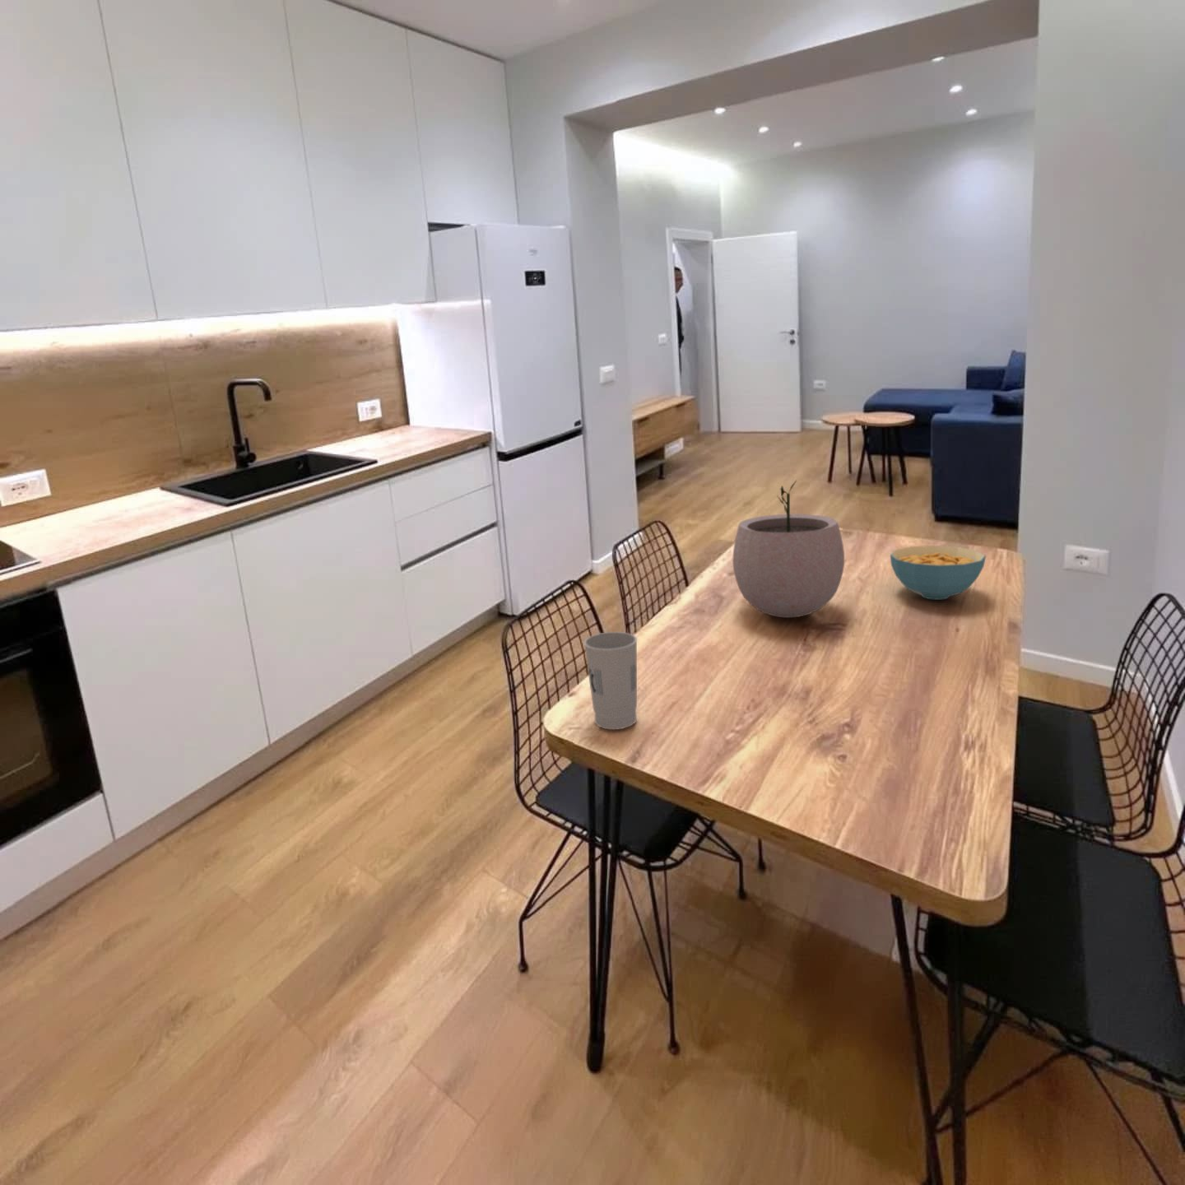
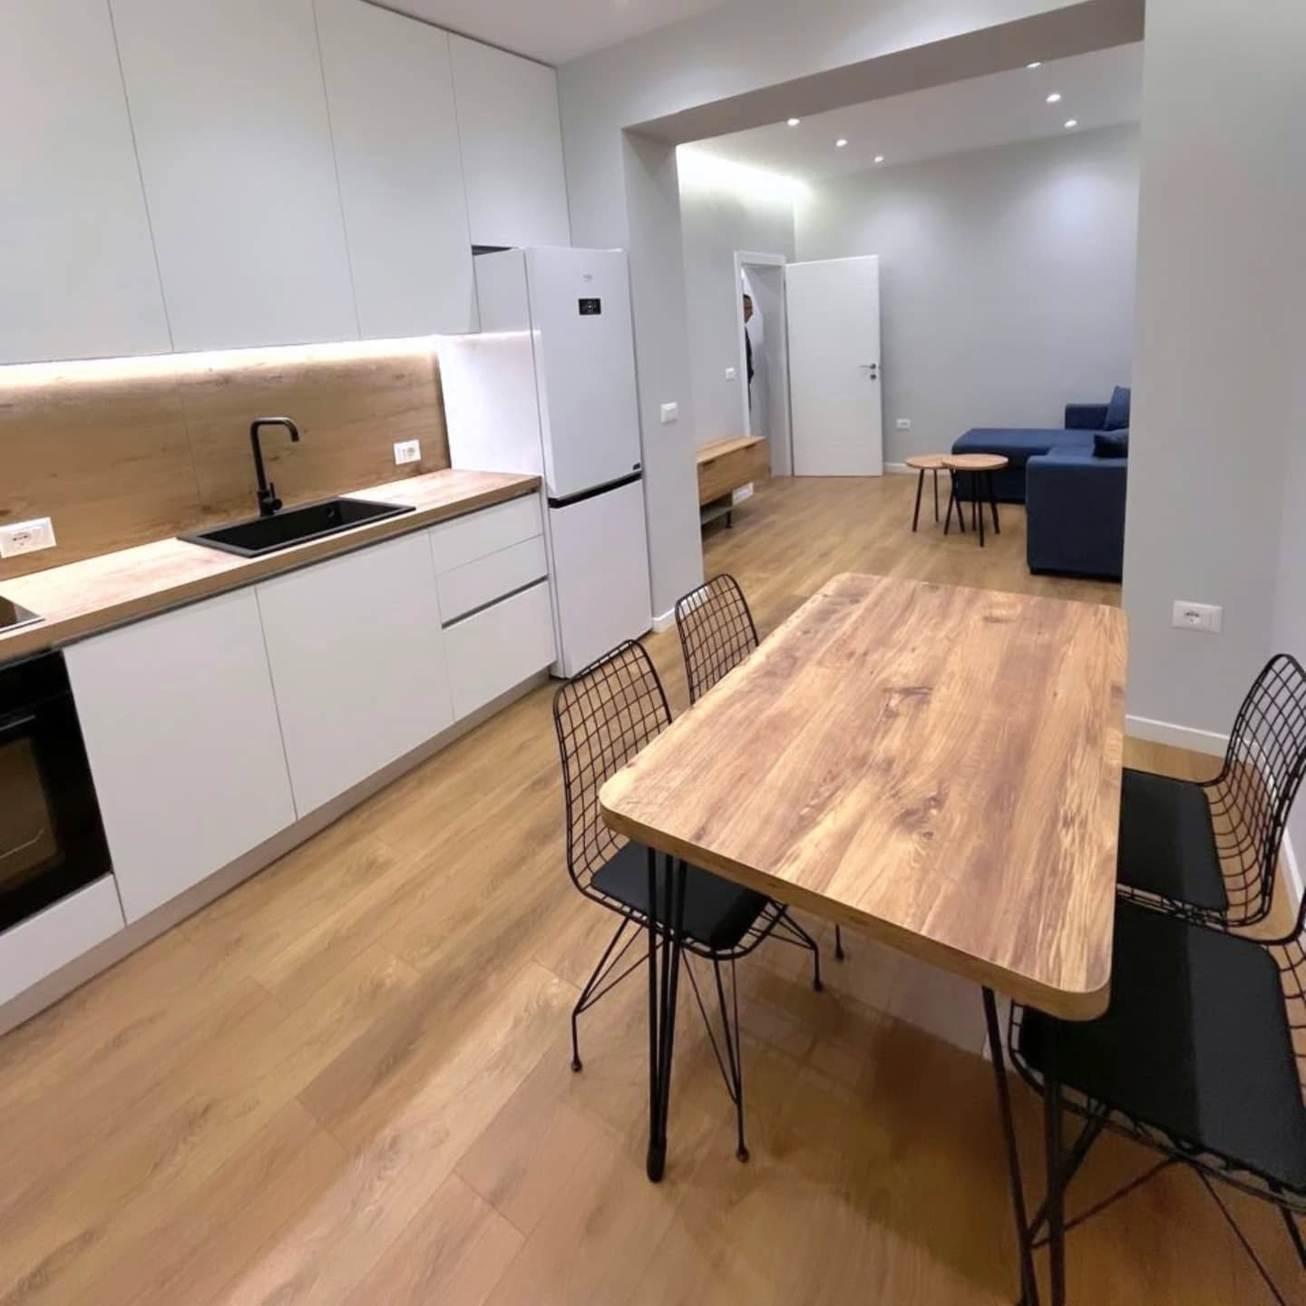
- cup (613, 680)
- cereal bowl (935, 575)
- plant pot (788, 548)
